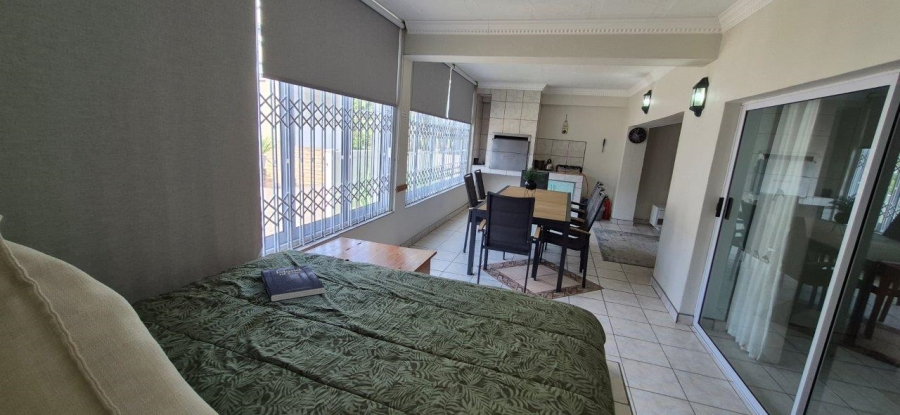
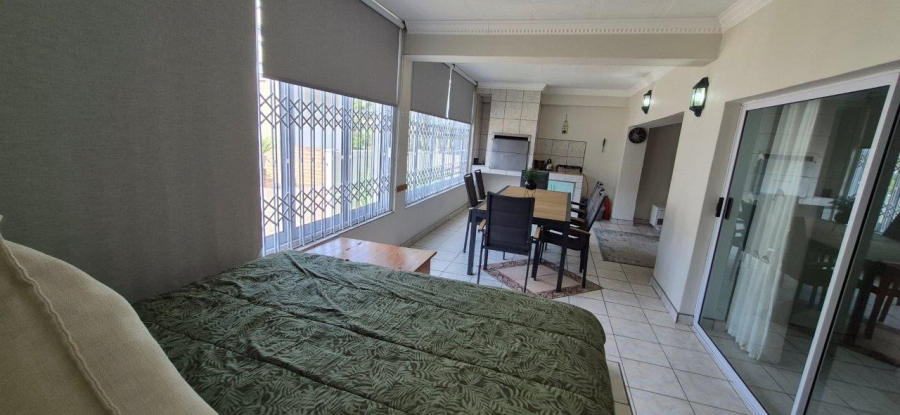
- book (291, 281)
